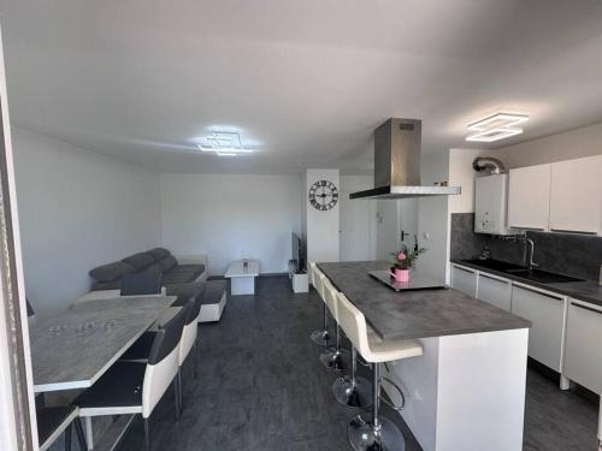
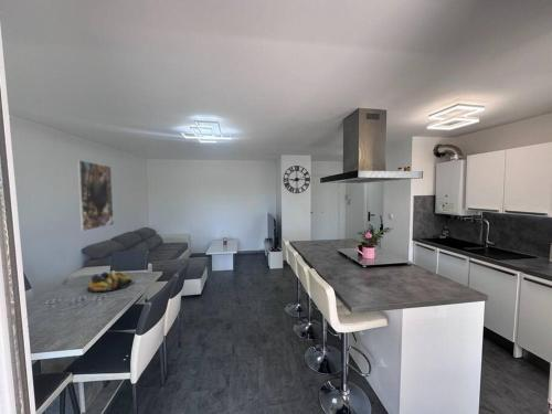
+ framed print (97, 195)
+ fruit bowl (110, 278)
